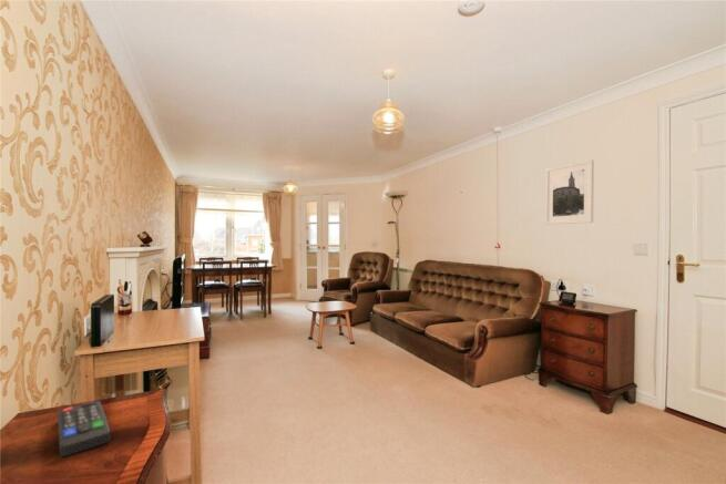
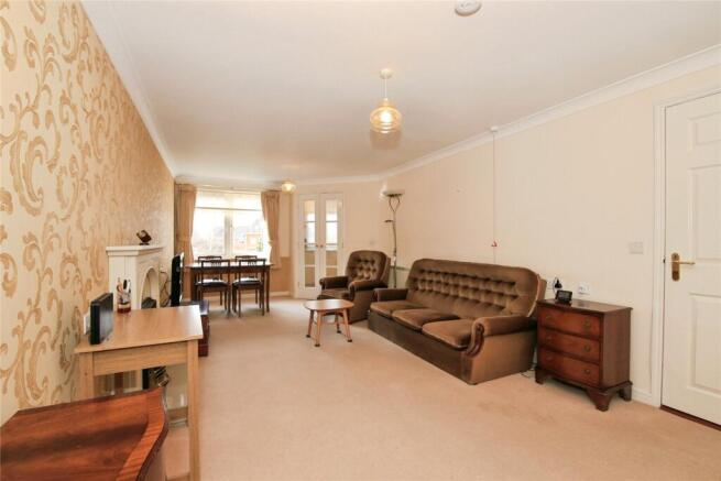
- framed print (567, 194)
- remote control (82, 424)
